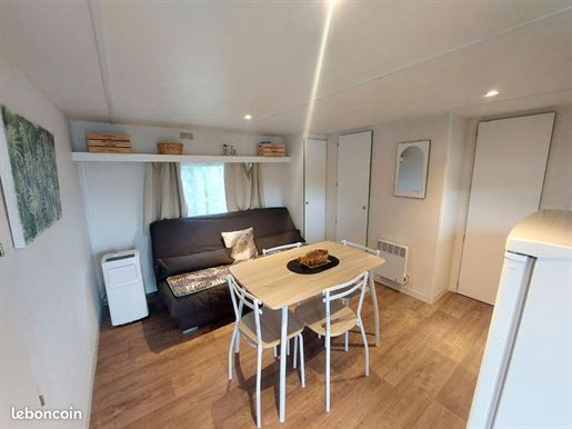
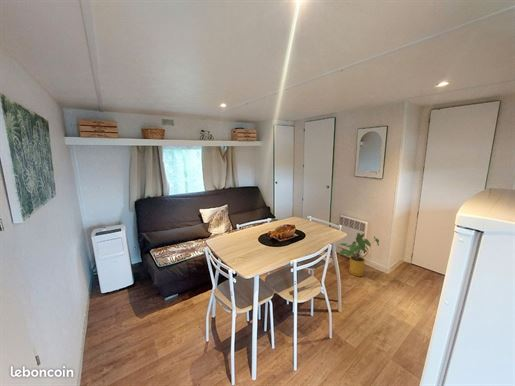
+ house plant (357, 254)
